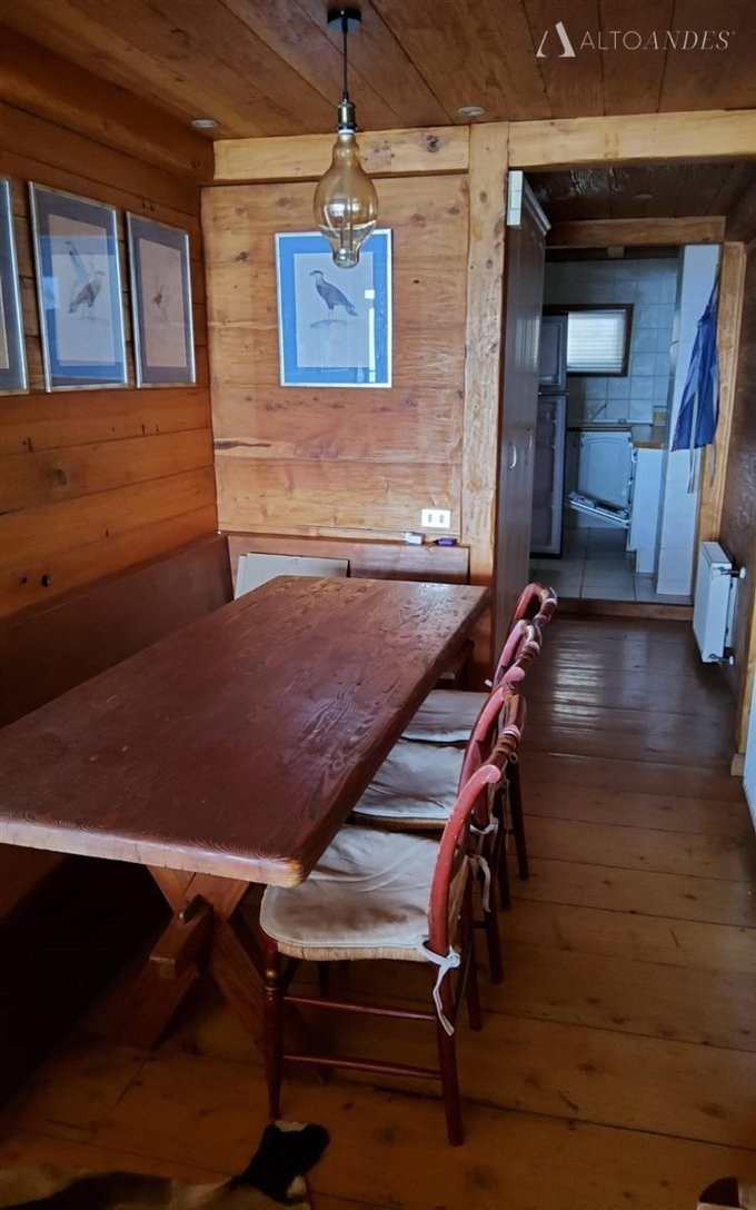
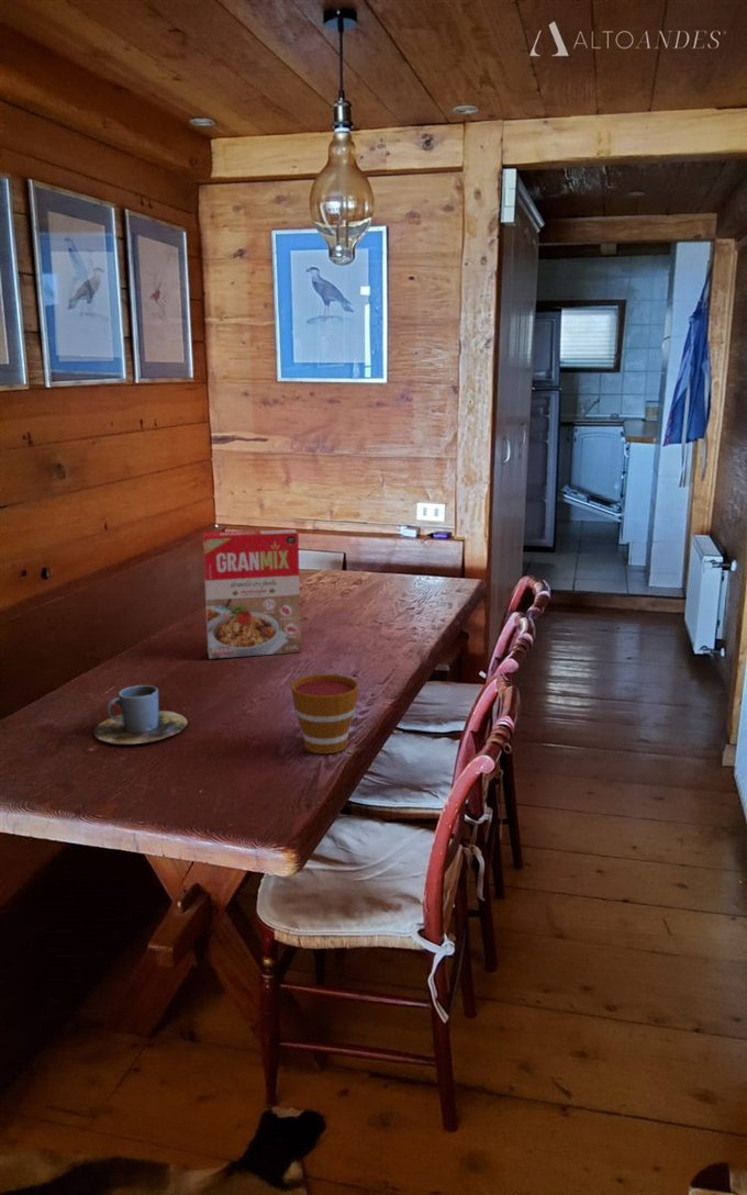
+ cereal box (252, 593)
+ cup (140, 708)
+ cup (324, 713)
